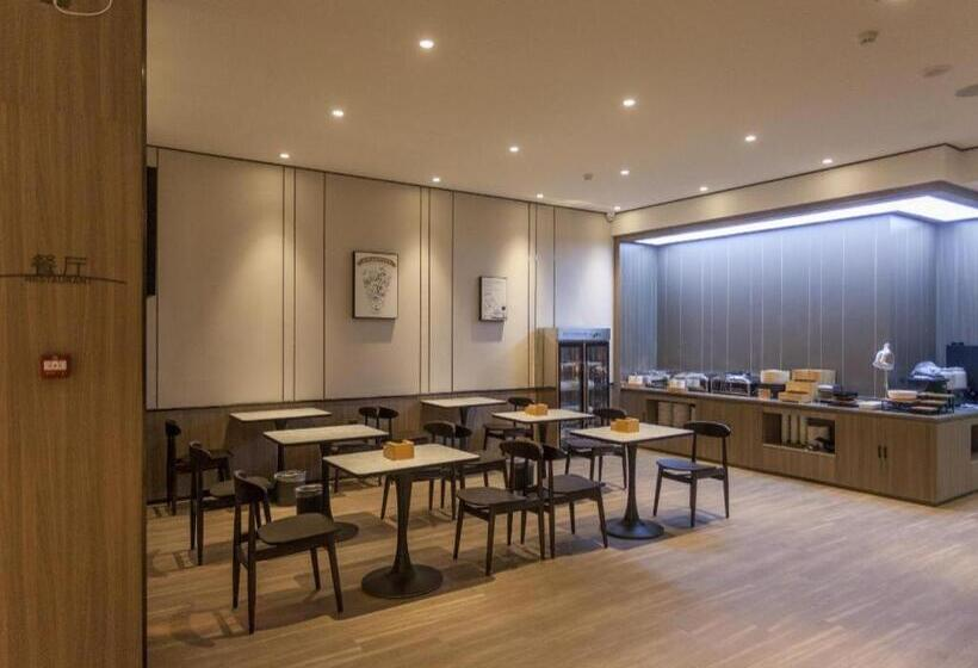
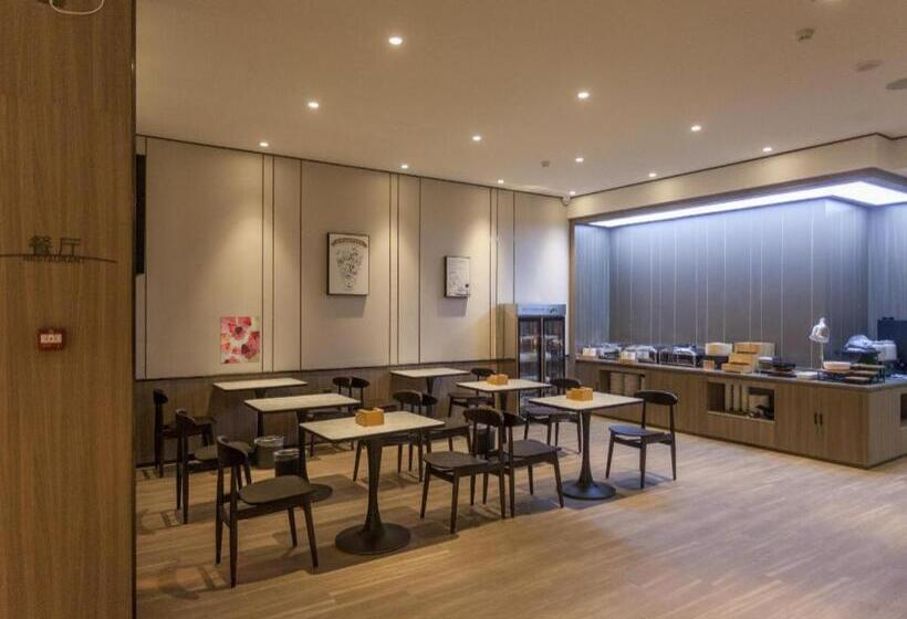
+ wall art (240, 339)
